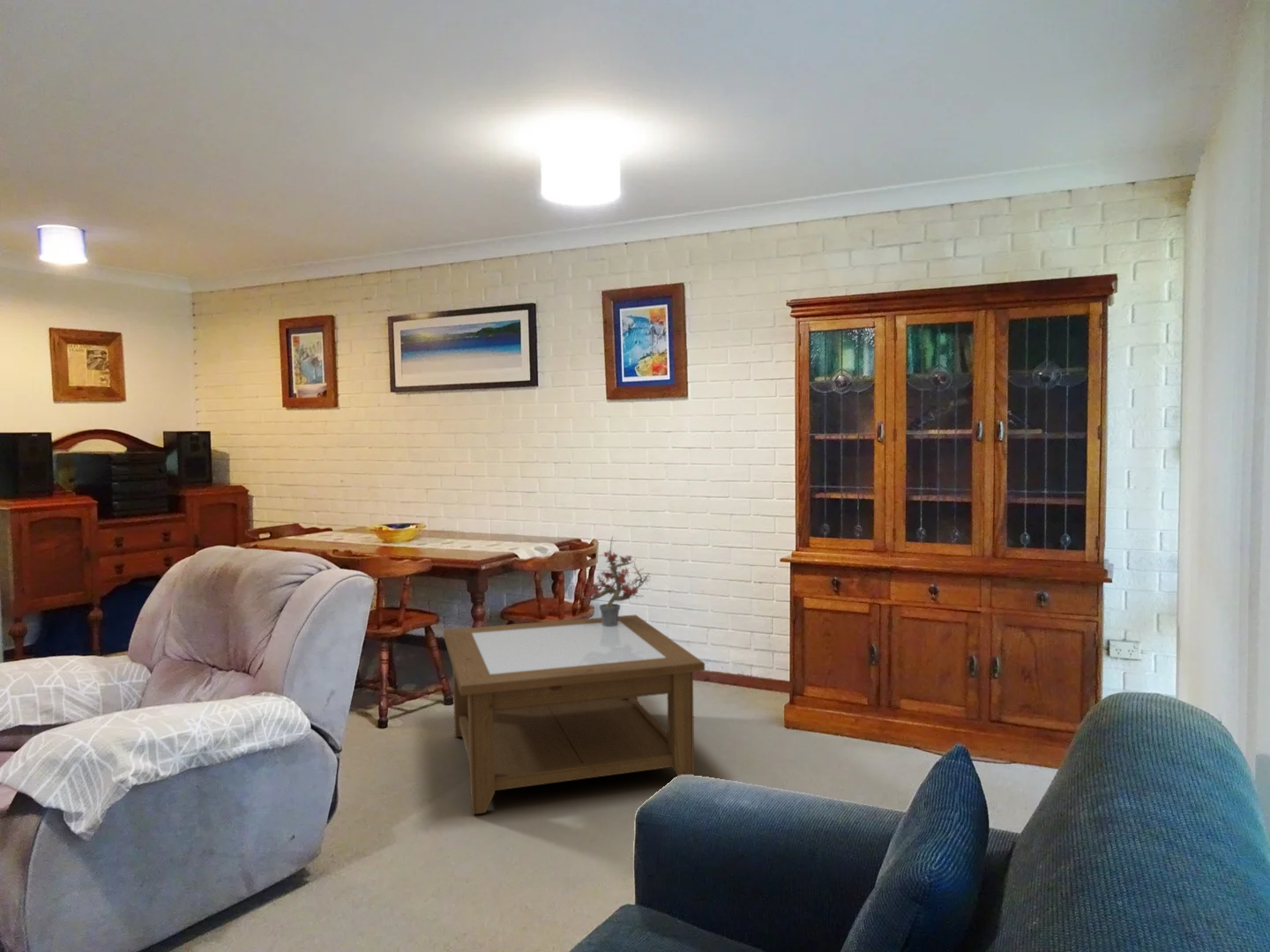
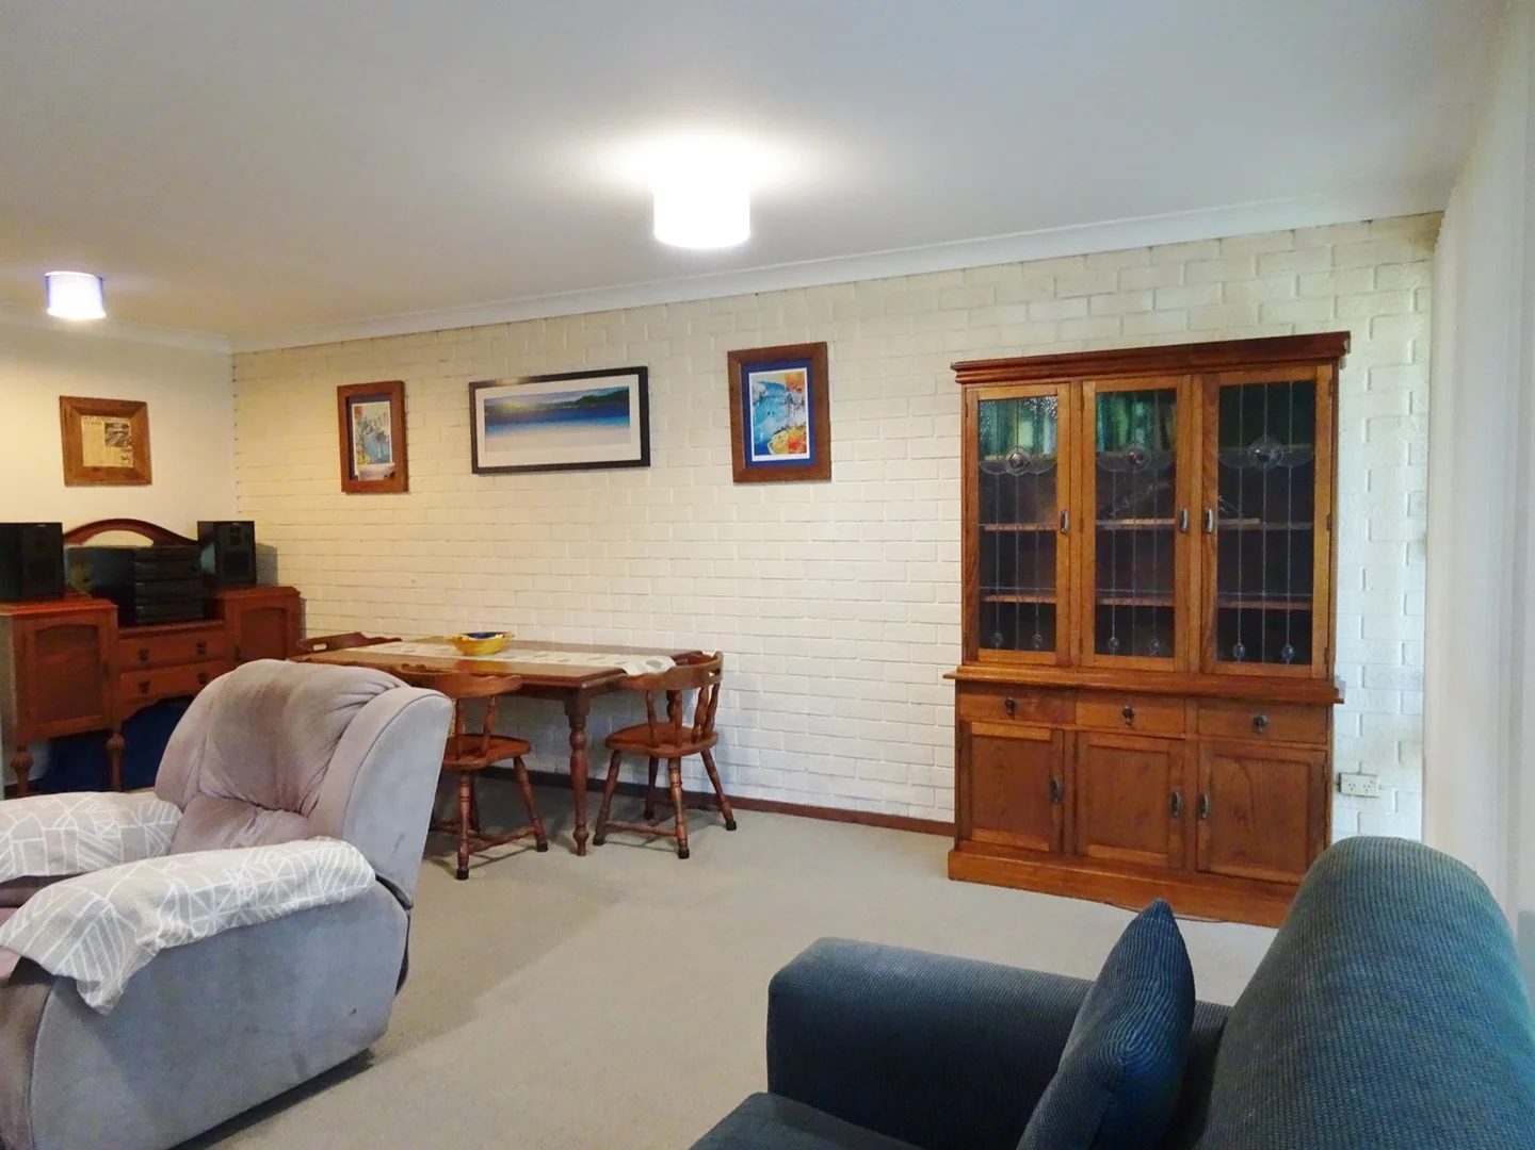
- coffee table (564, 701)
- potted plant (612, 579)
